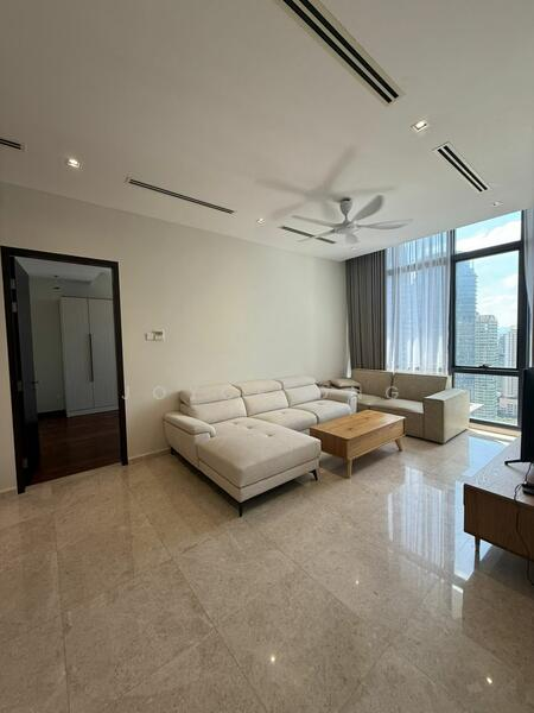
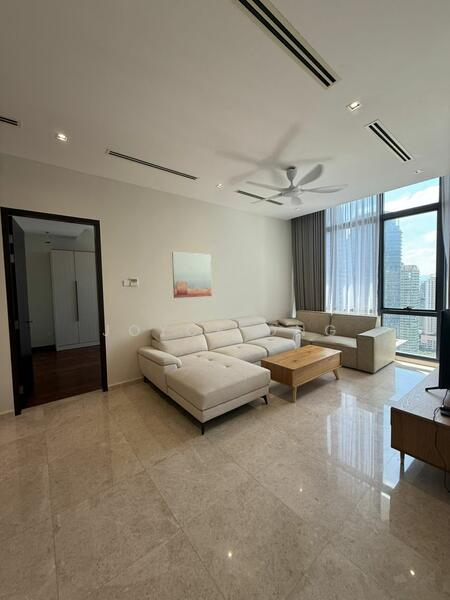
+ wall art (192, 275)
